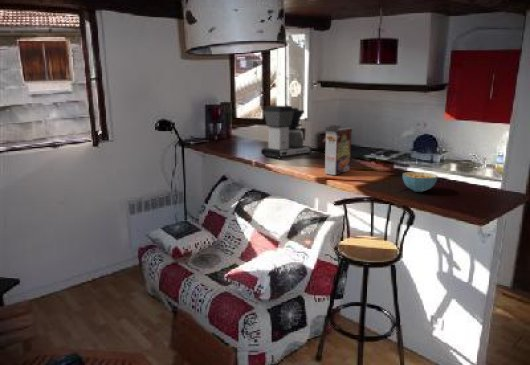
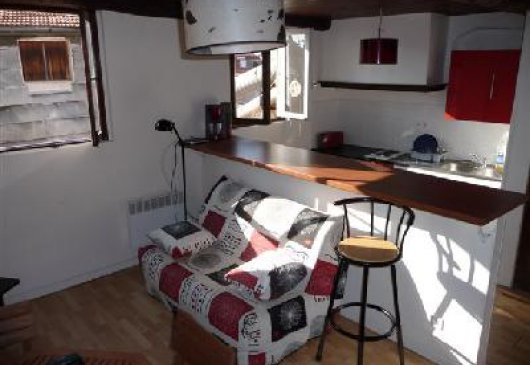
- cereal box (338, 149)
- coffee maker (287, 130)
- cereal bowl (419, 182)
